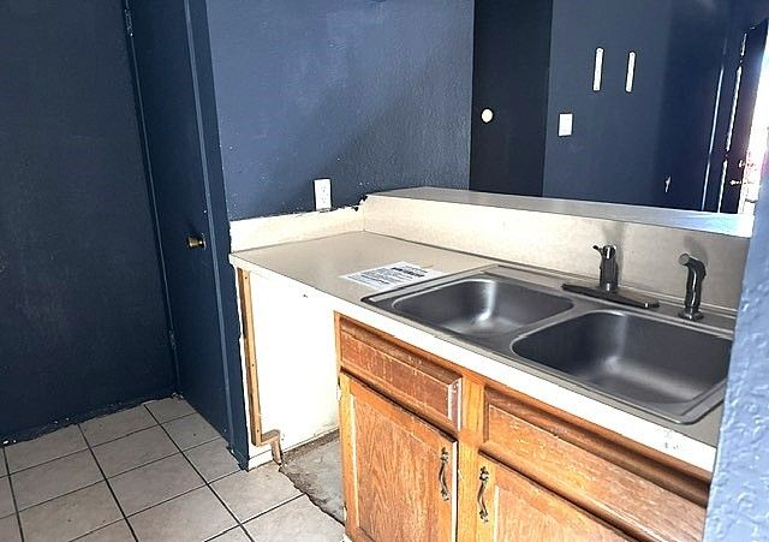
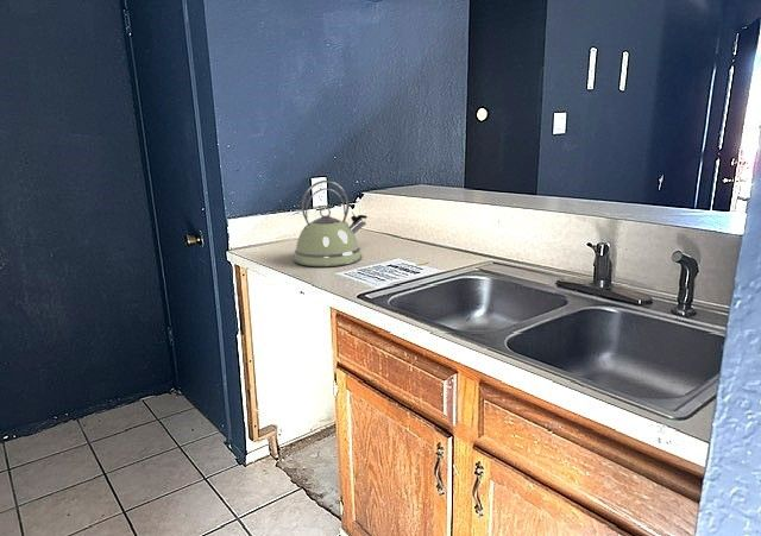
+ kettle (331, 219)
